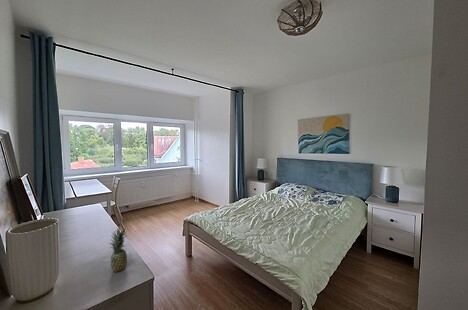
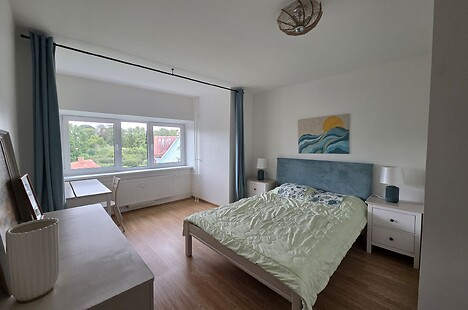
- fruit (119, 248)
